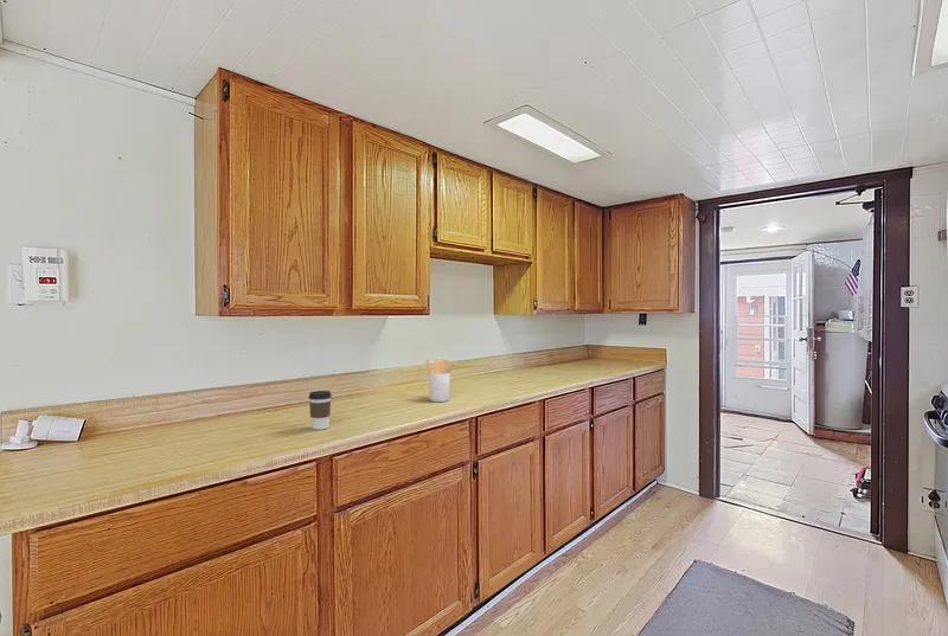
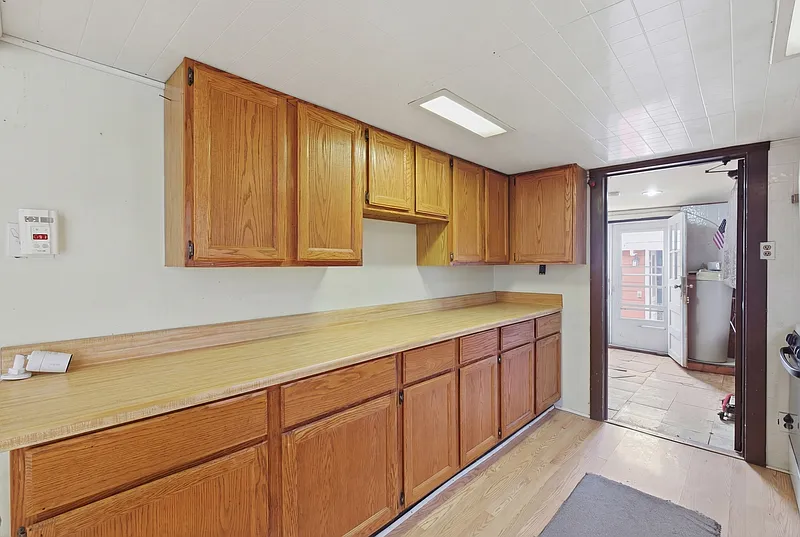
- utensil holder (440, 378)
- coffee cup (320, 410)
